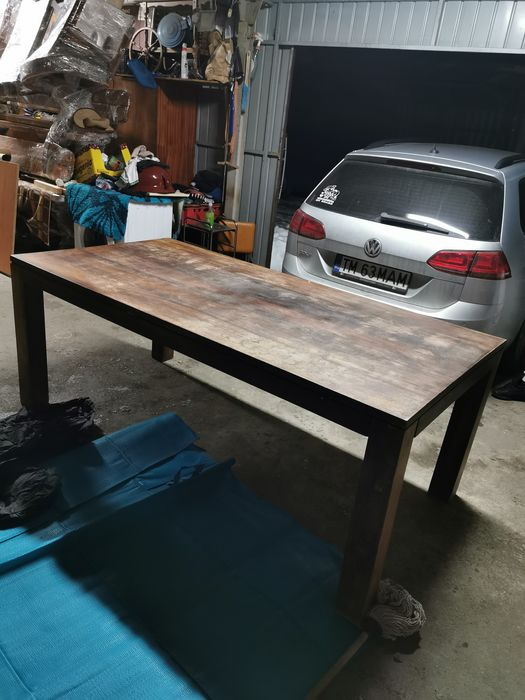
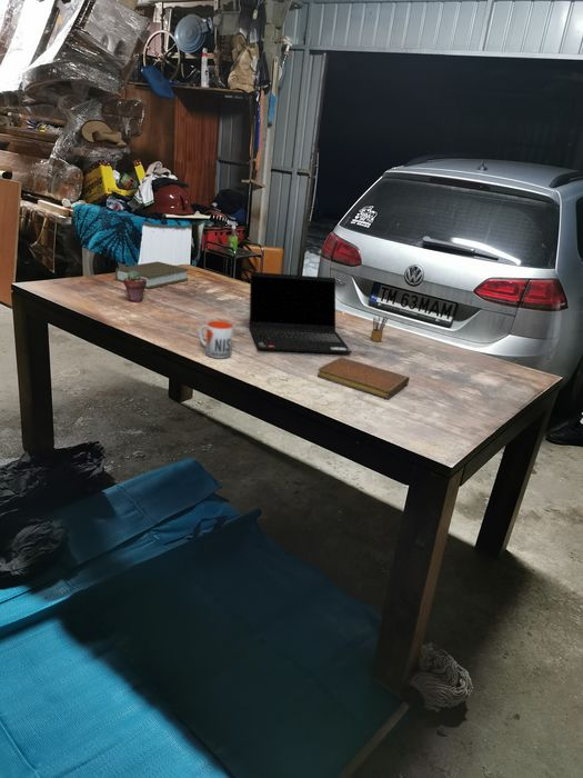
+ laptop computer (299, 312)
+ mug (214, 338)
+ notebook (363, 376)
+ potted succulent (134, 285)
+ book (152, 273)
+ pencil box (378, 327)
